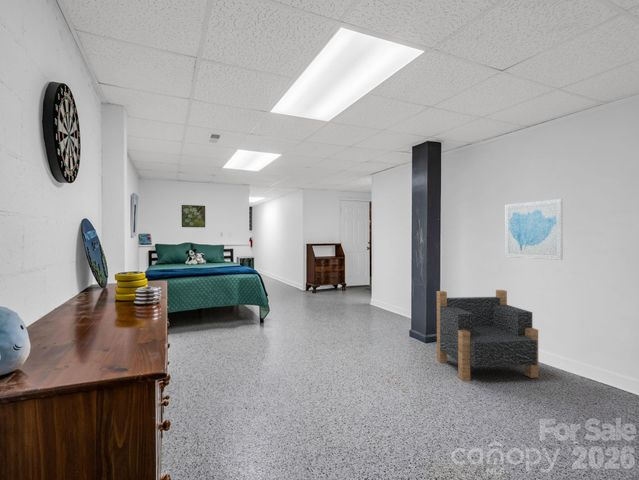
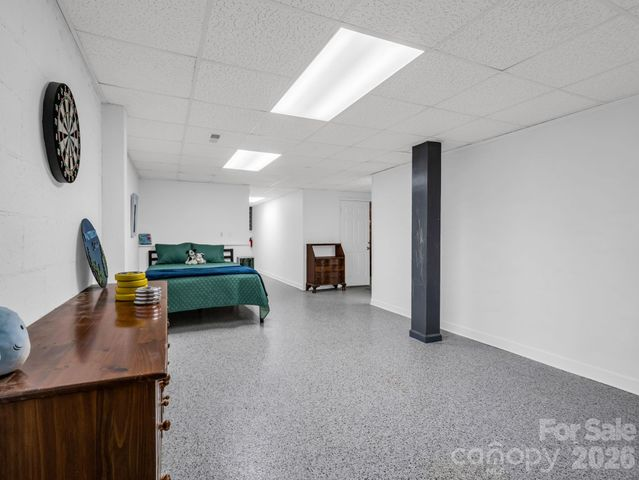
- ottoman (486, 332)
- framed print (193, 216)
- wall art (531, 230)
